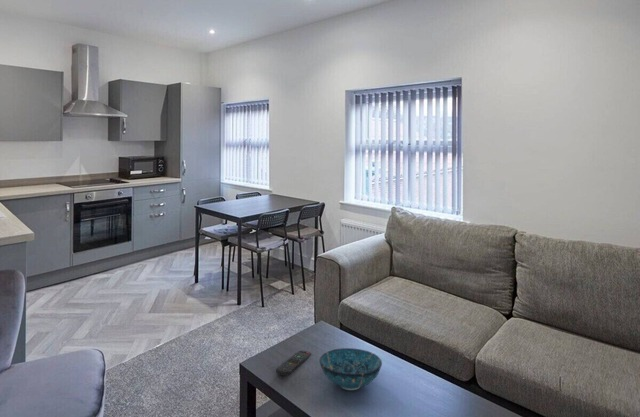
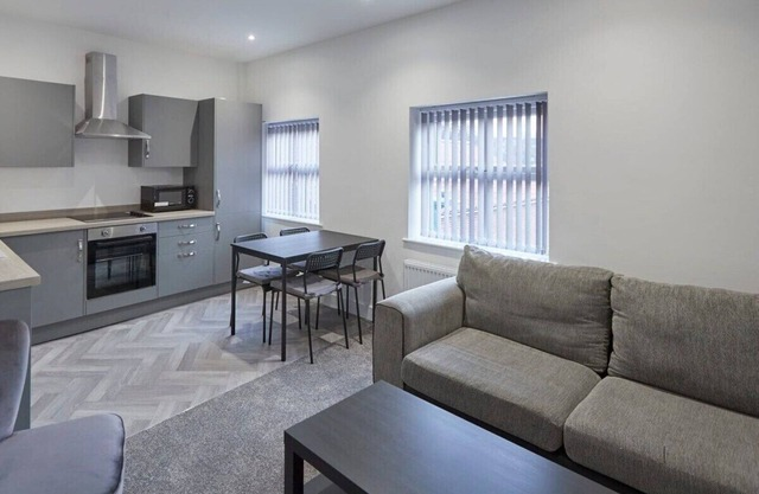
- remote control (294, 362)
- decorative bowl (350, 372)
